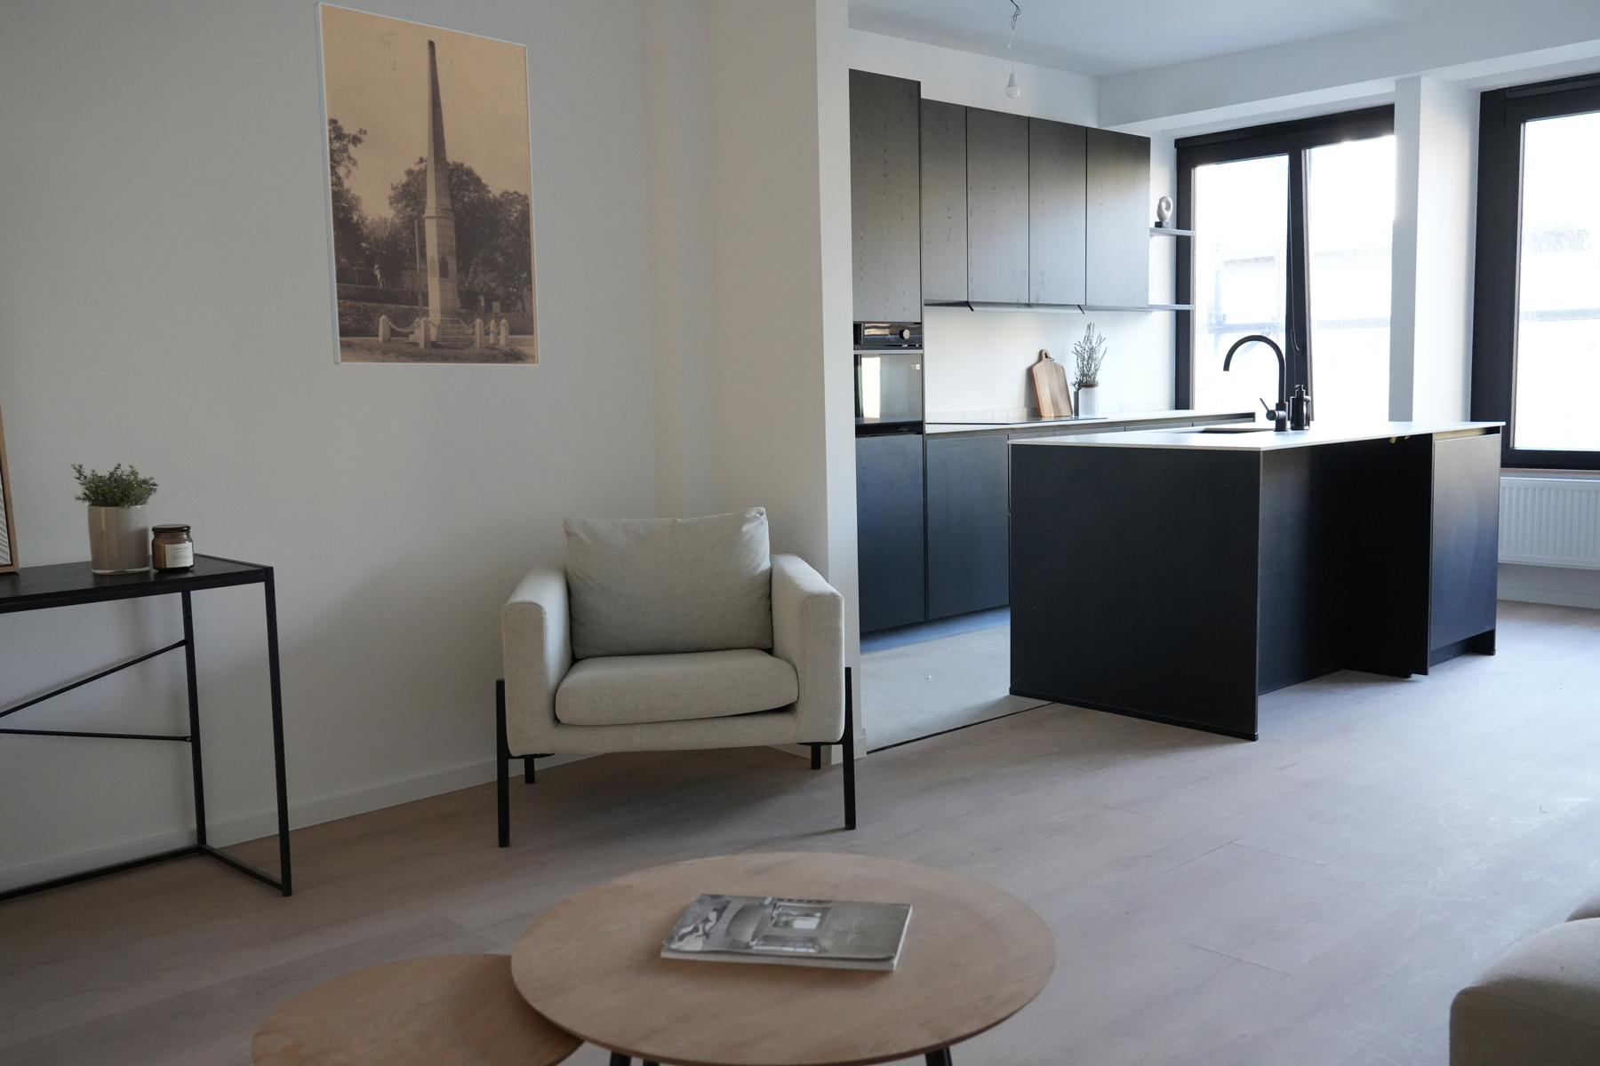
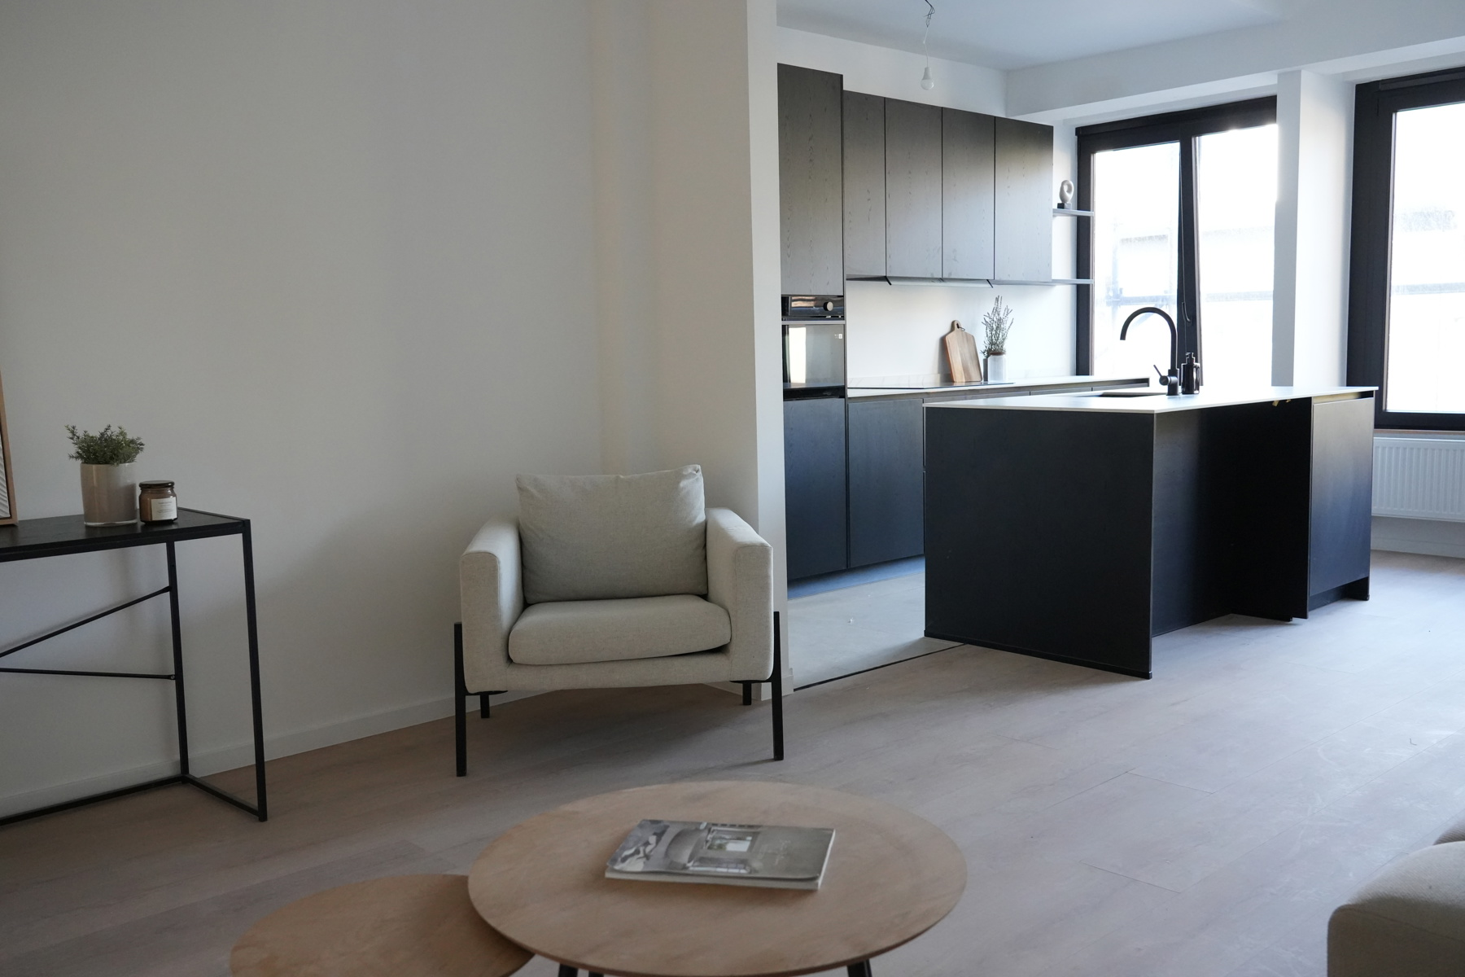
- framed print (435, 197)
